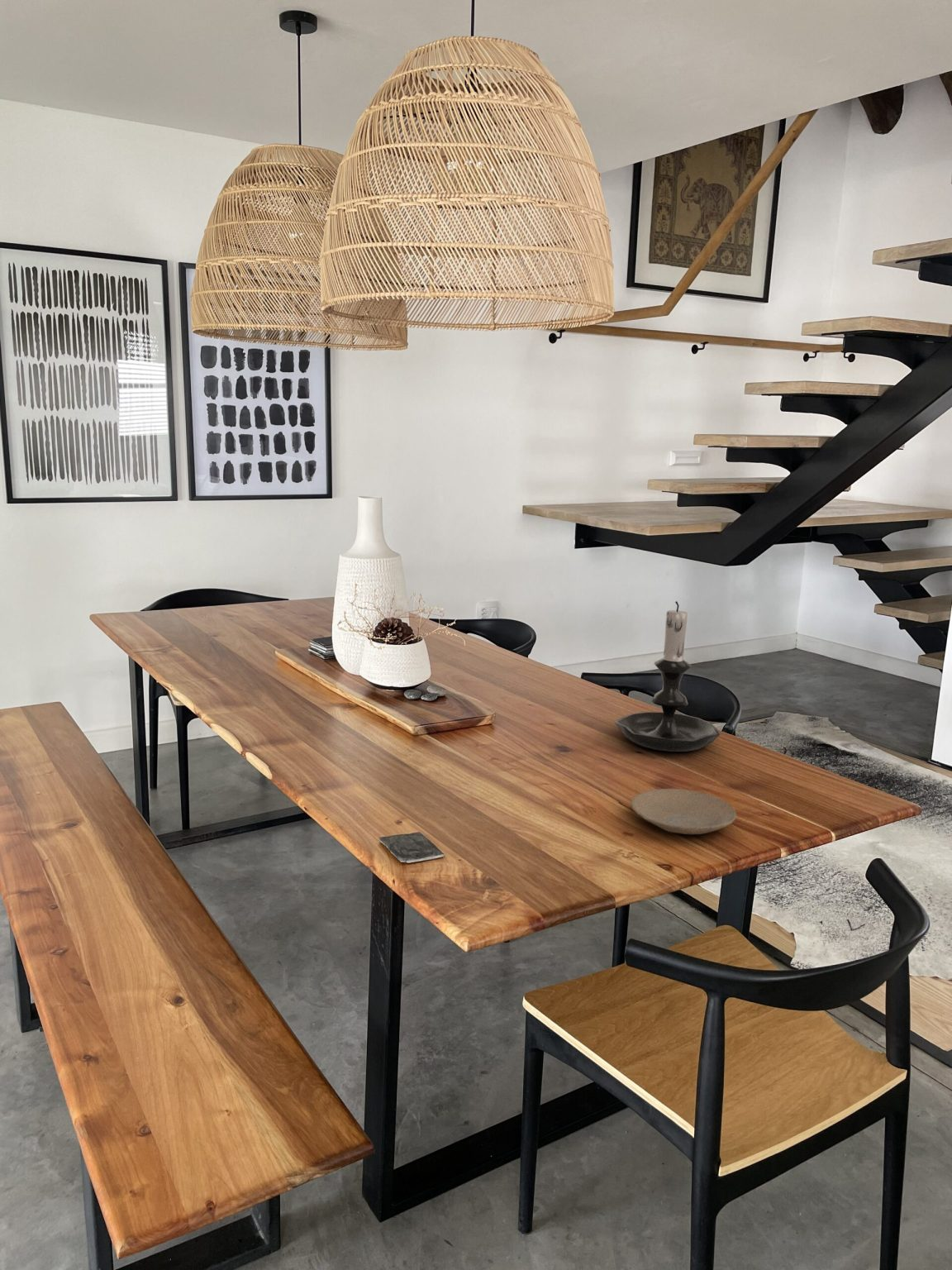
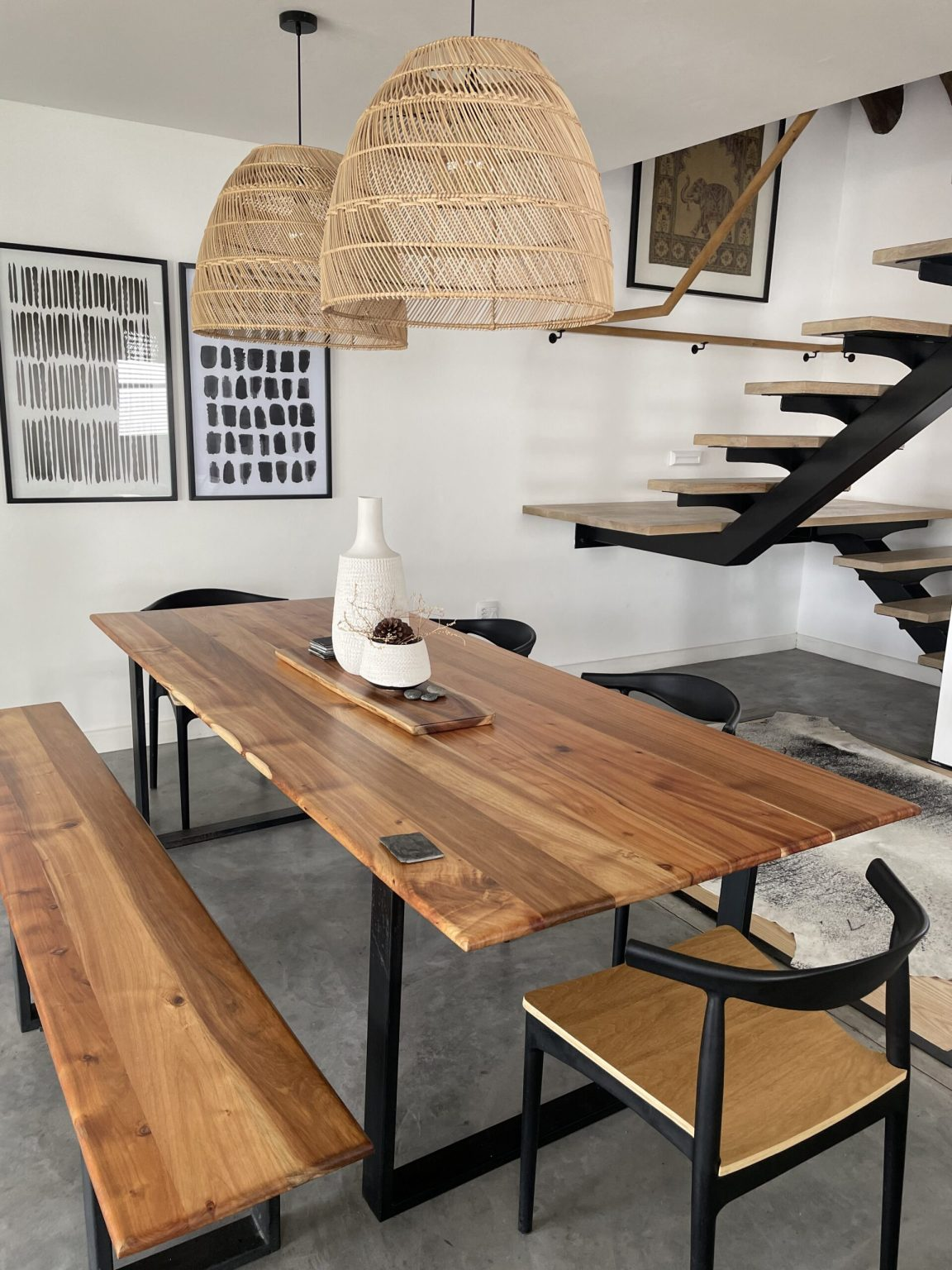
- plate (682, 814)
- candle holder (670, 673)
